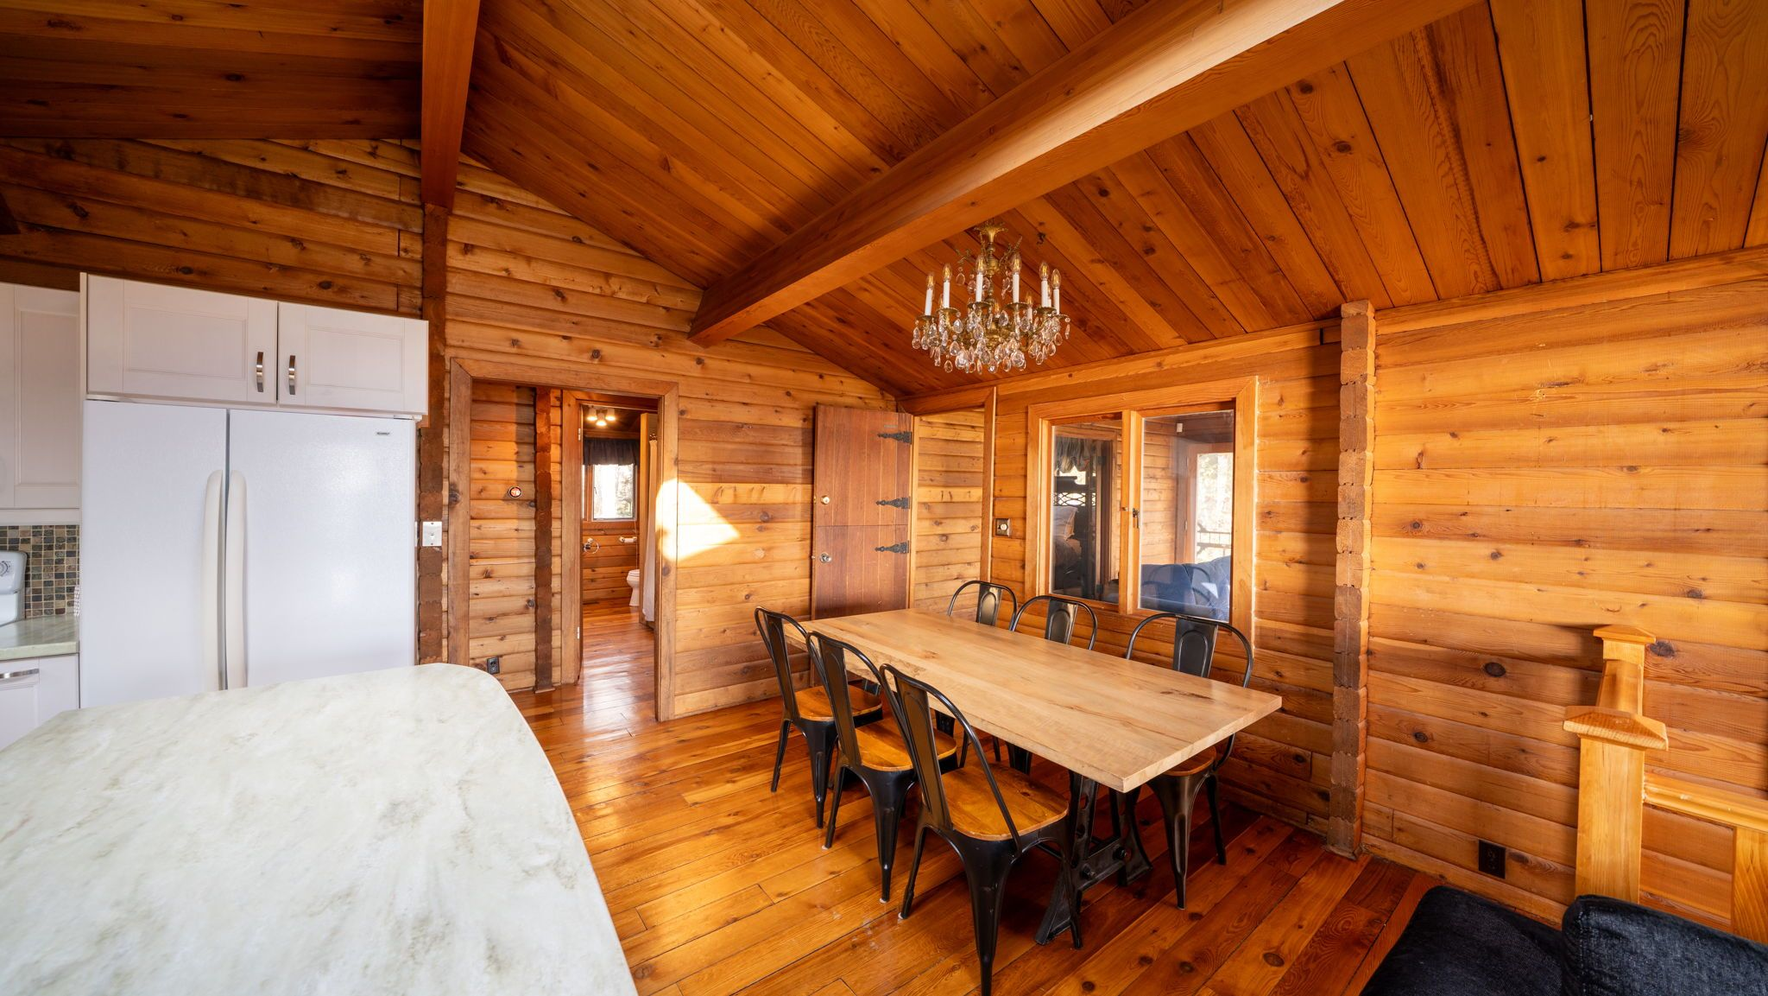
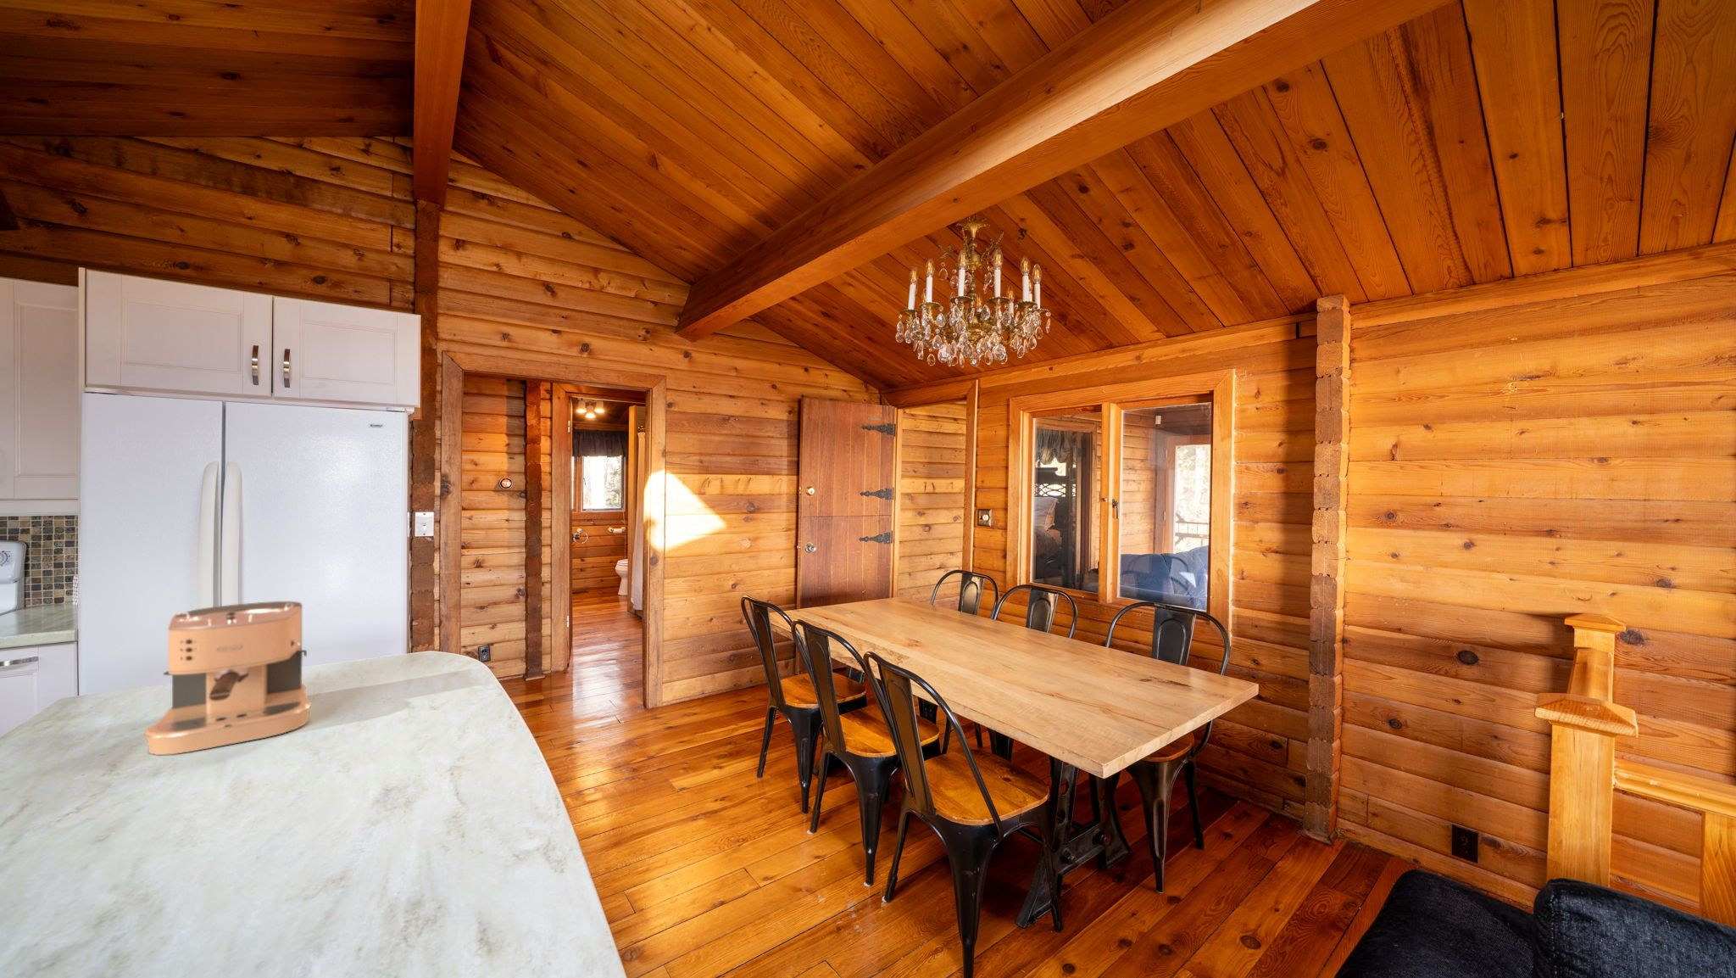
+ coffee maker (235, 668)
